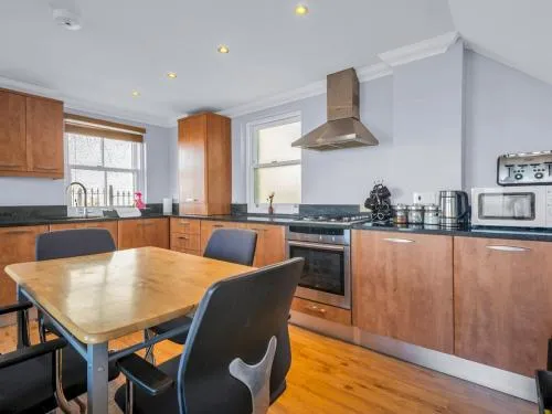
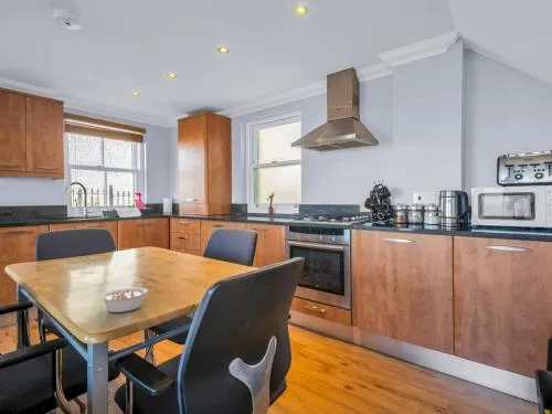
+ legume (126, 298)
